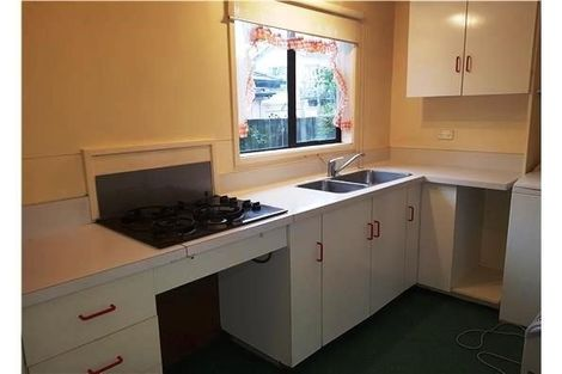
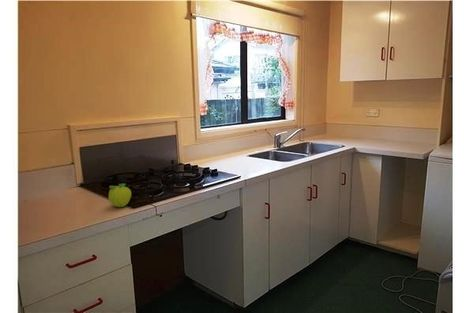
+ fruit (119, 195)
